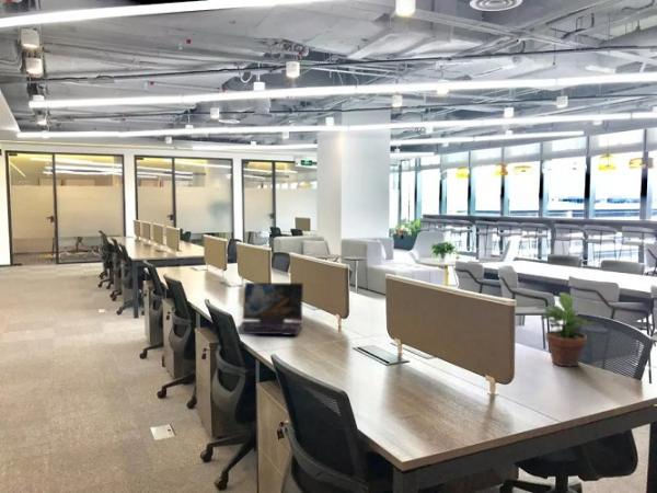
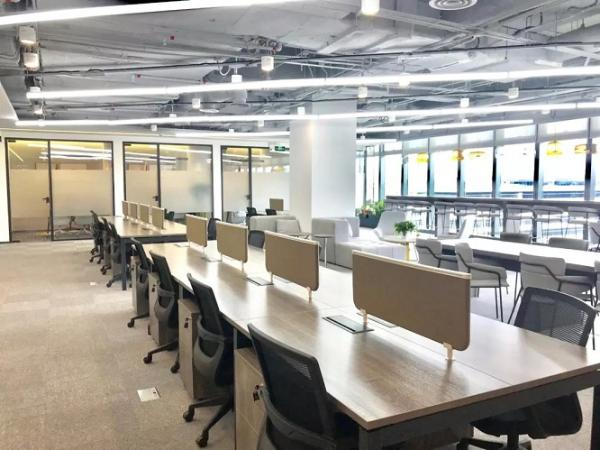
- laptop (269, 308)
- potted plant (567, 331)
